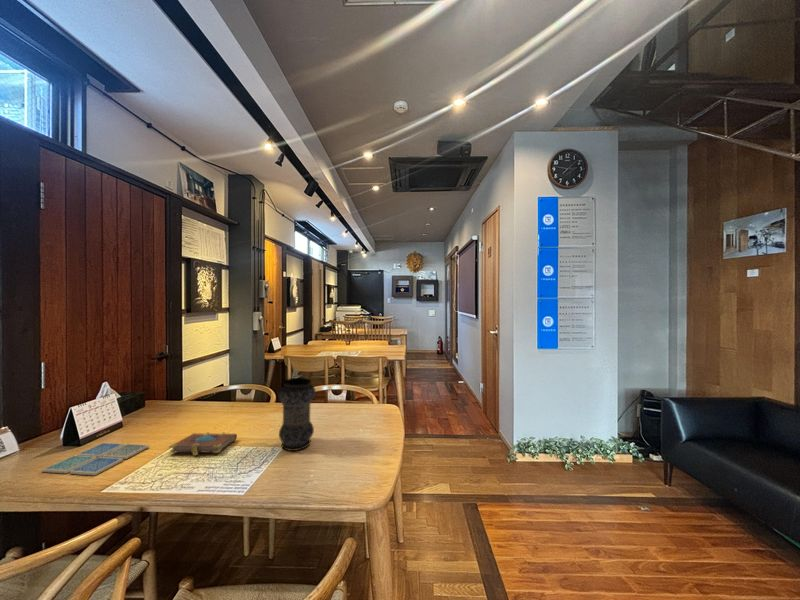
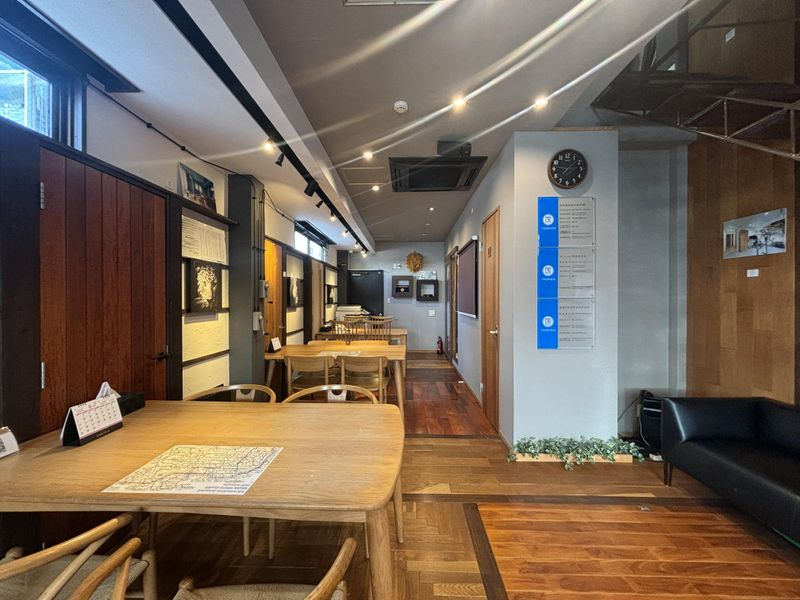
- drink coaster (99, 457)
- vase (297, 412)
- book (199, 442)
